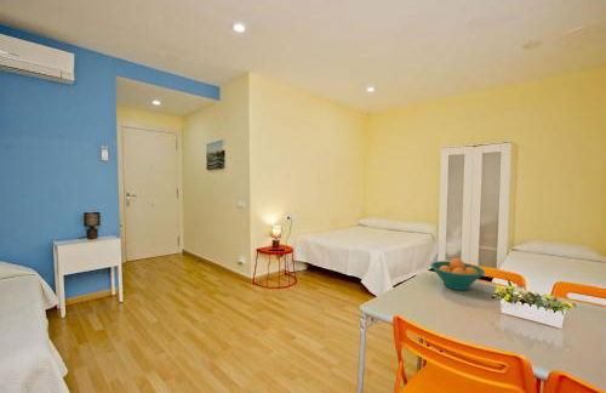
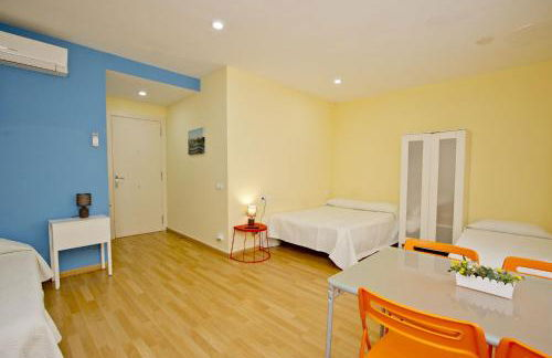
- fruit bowl (456, 272)
